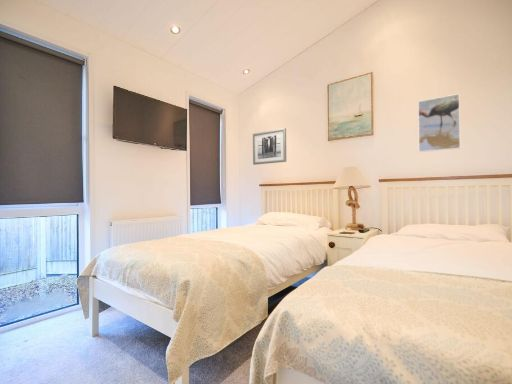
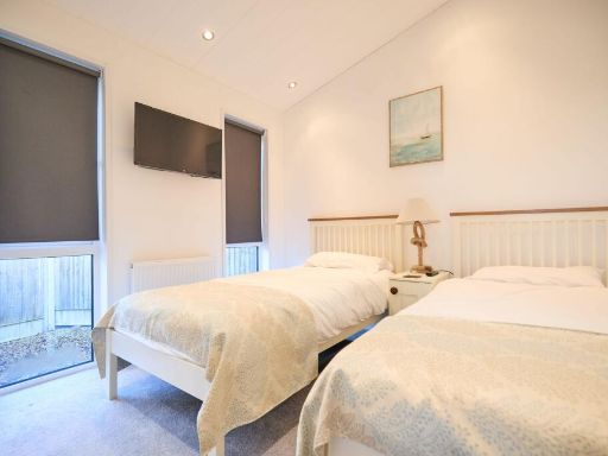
- wall art (268, 147)
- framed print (438, 124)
